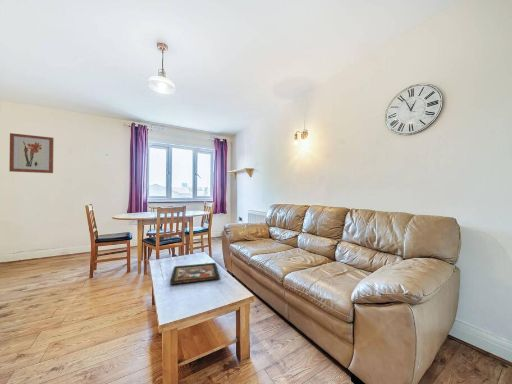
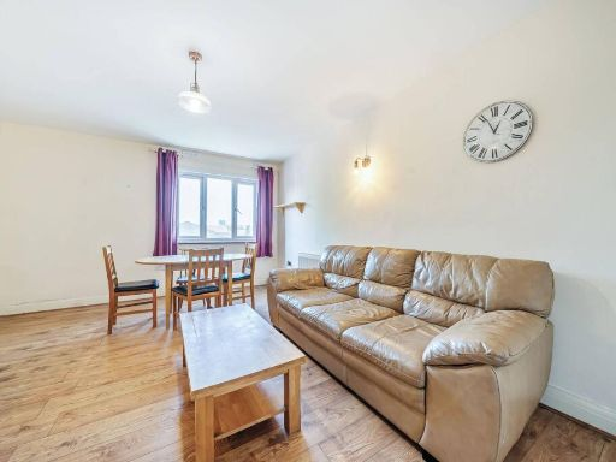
- decorative tray (195, 272)
- wall art (32, 154)
